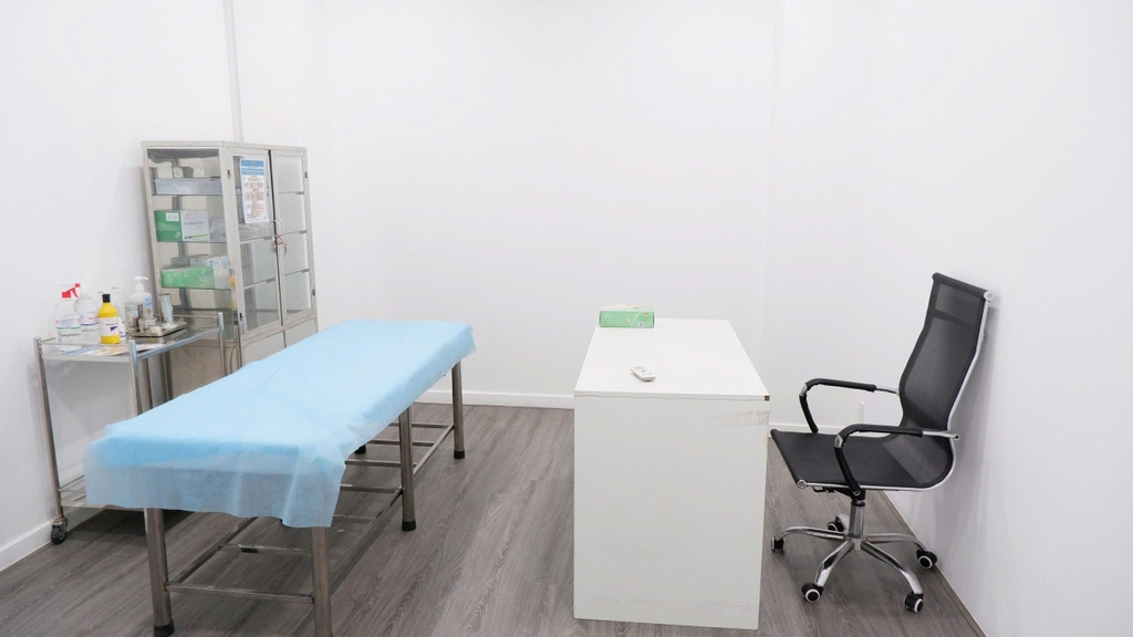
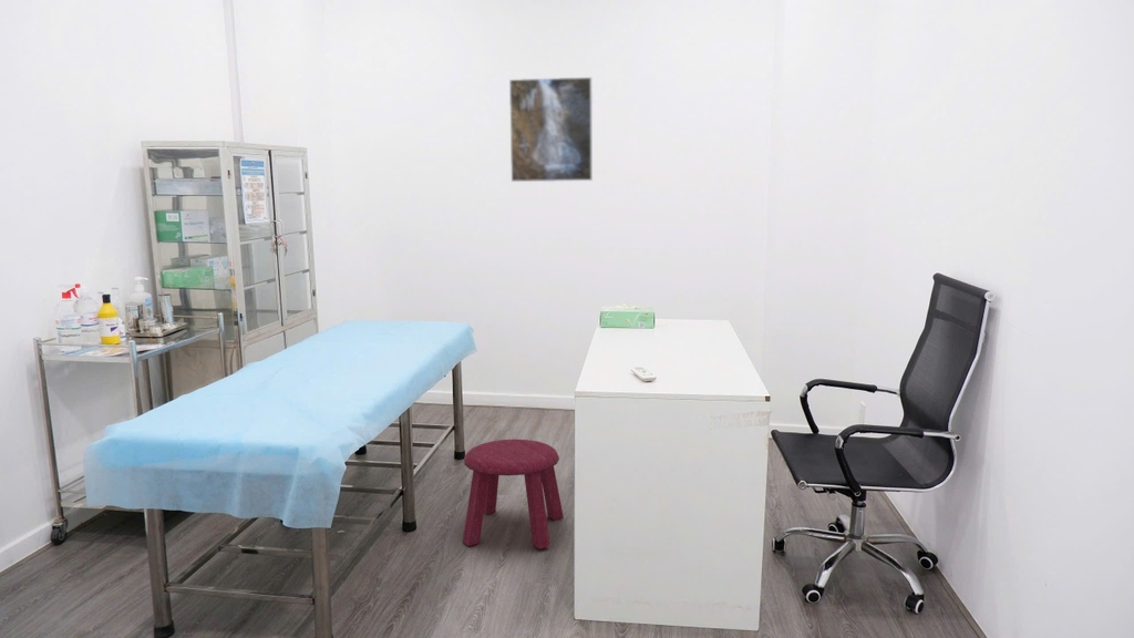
+ stool (525, 484)
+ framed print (550, 130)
